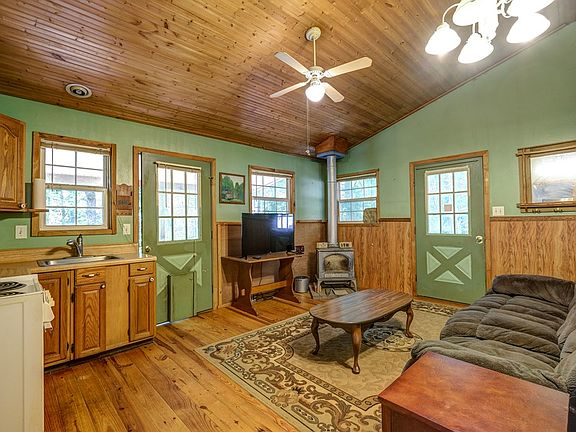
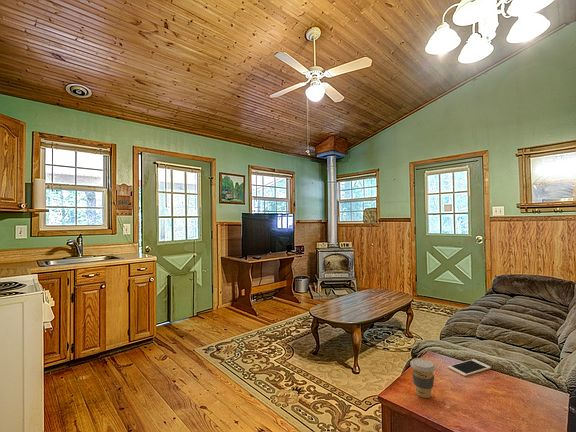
+ cell phone (469, 367)
+ coffee cup (423, 378)
